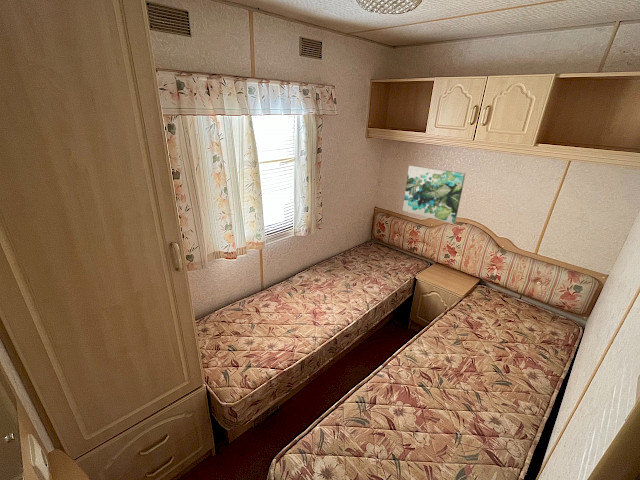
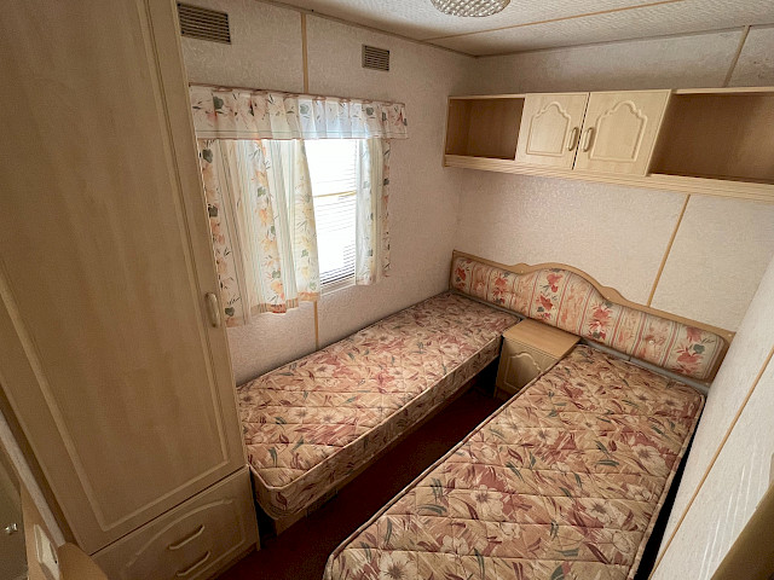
- wall art (431, 193)
